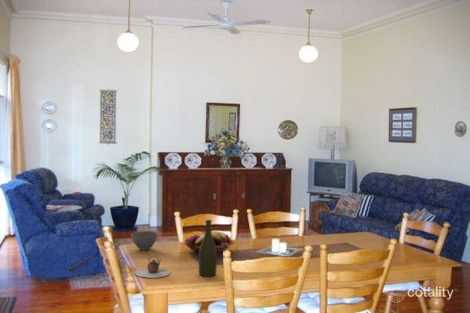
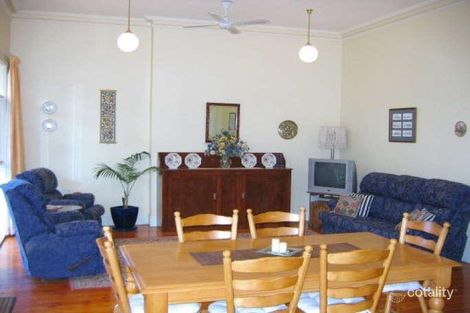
- bottle (208, 247)
- bowl (144, 241)
- teapot (152, 264)
- fruit basket (213, 239)
